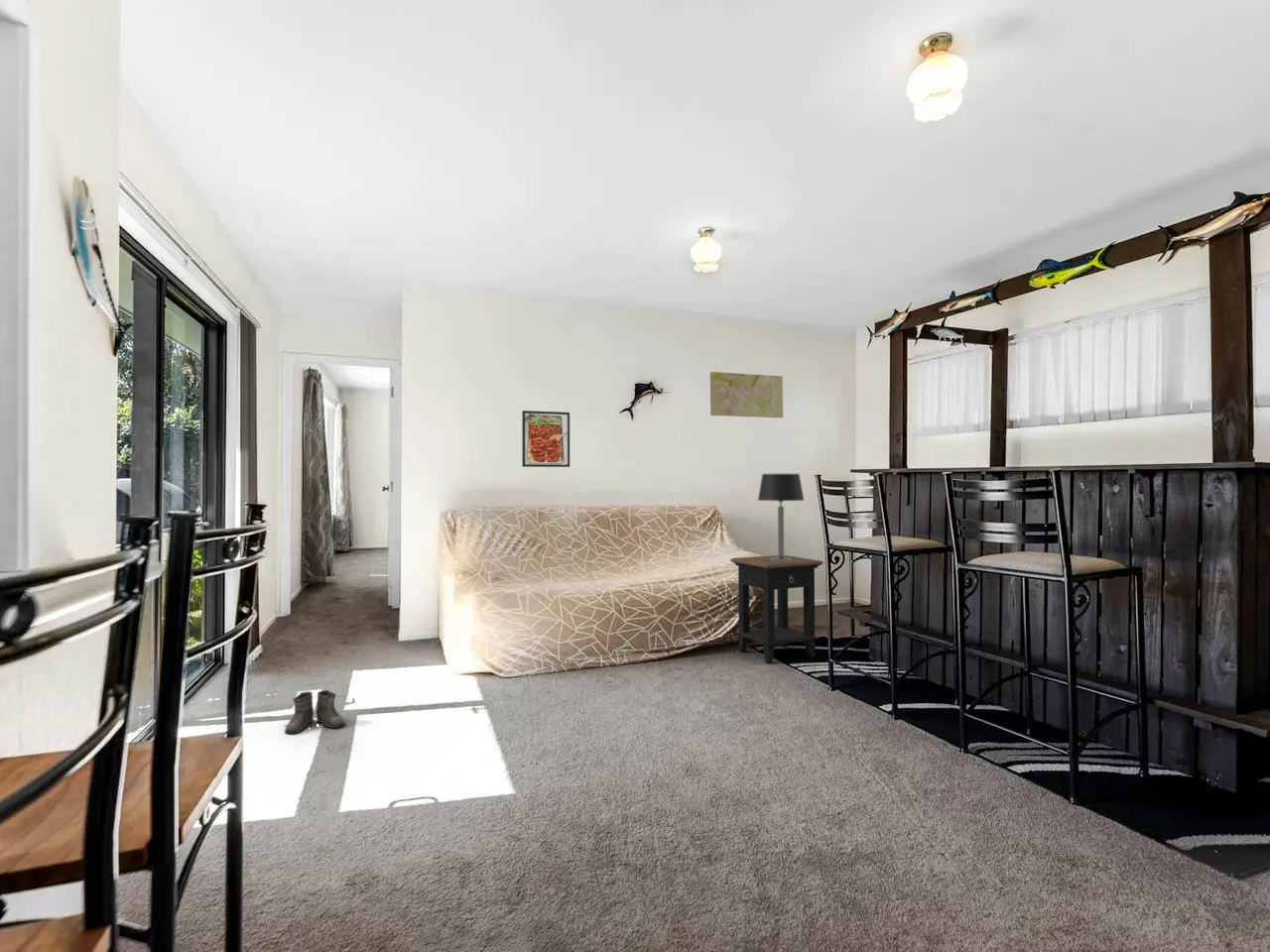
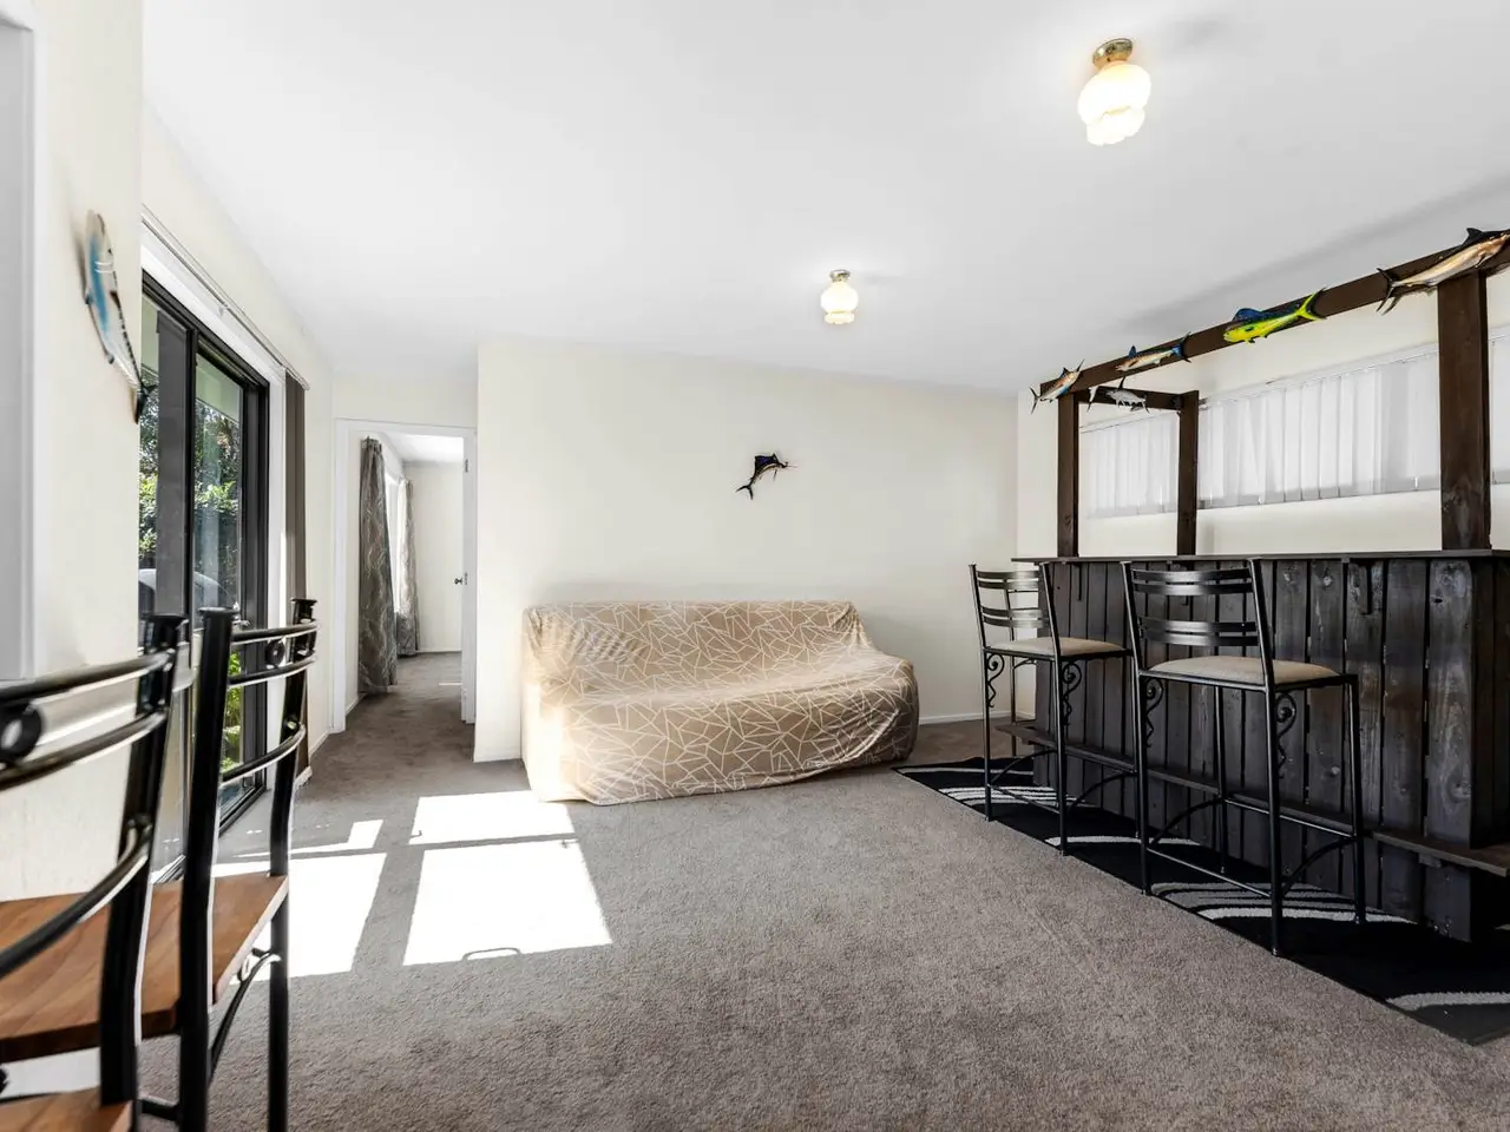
- boots (313, 710)
- map (747, 395)
- side table (774, 606)
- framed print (546, 438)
- table lamp (781, 516)
